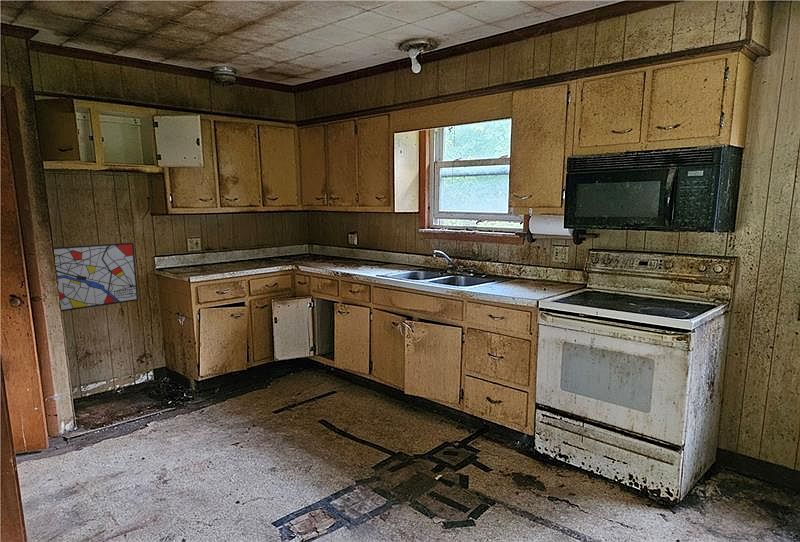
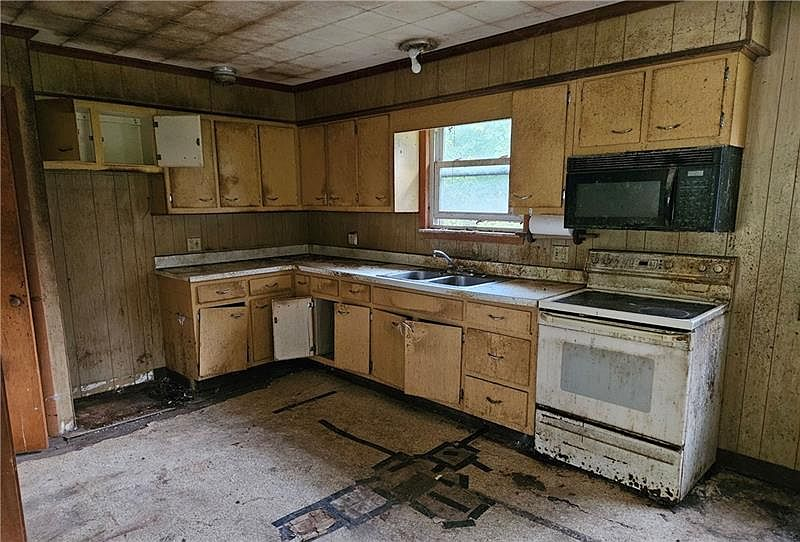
- wall art (86, 276)
